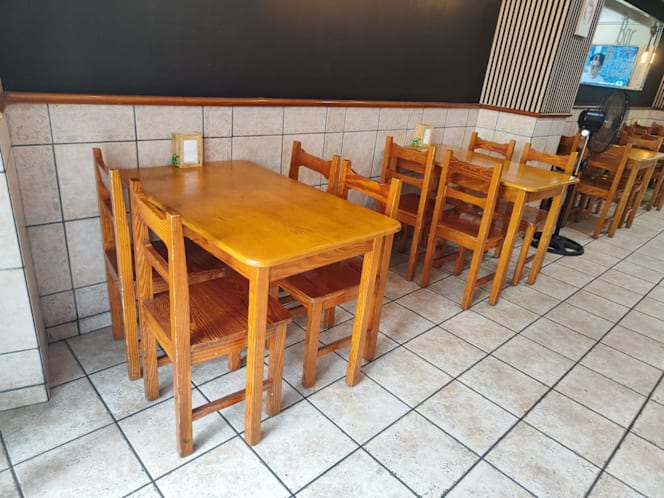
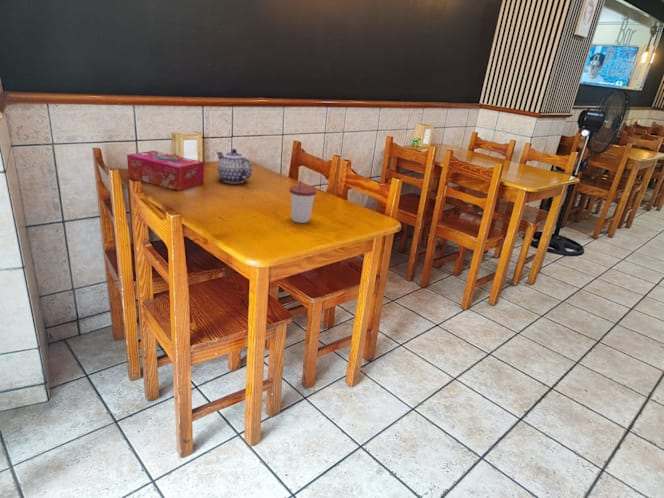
+ tissue box (166, 169)
+ cup (302, 200)
+ teapot (233, 165)
